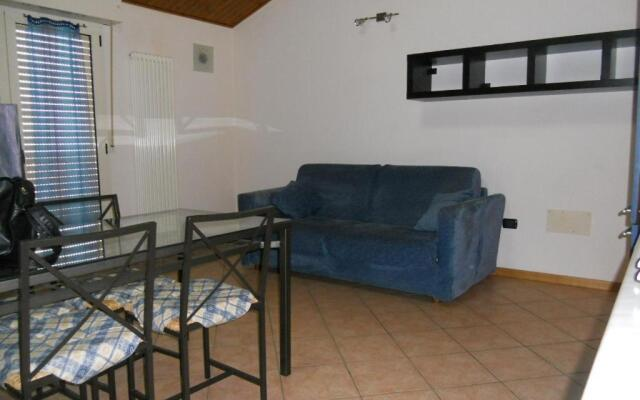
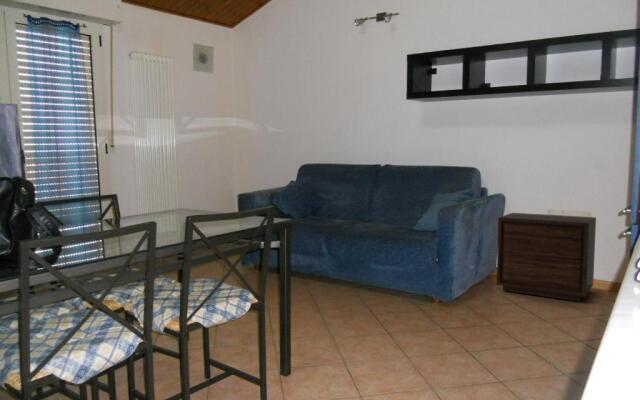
+ nightstand (545, 253)
